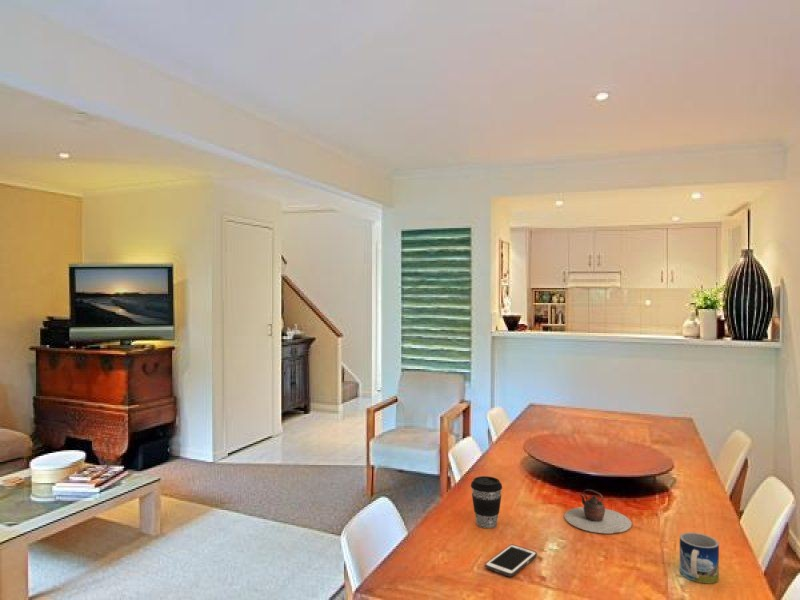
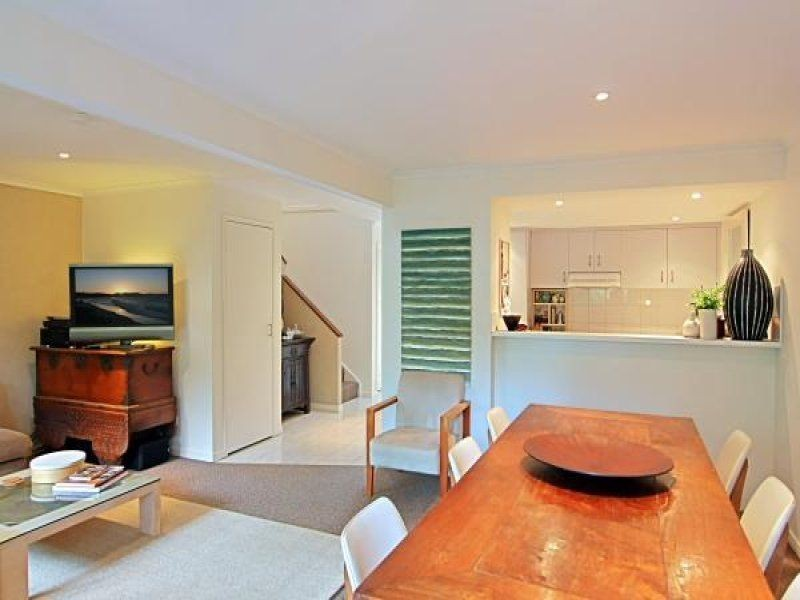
- coffee cup (486, 502)
- mug (697, 559)
- cell phone (511, 559)
- teapot (597, 505)
